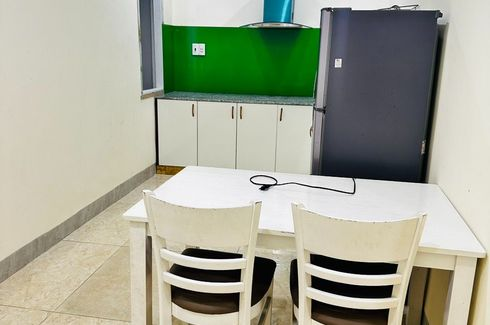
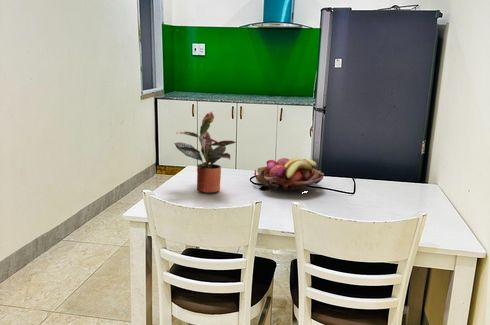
+ fruit basket (289, 172)
+ potted plant (202, 153)
